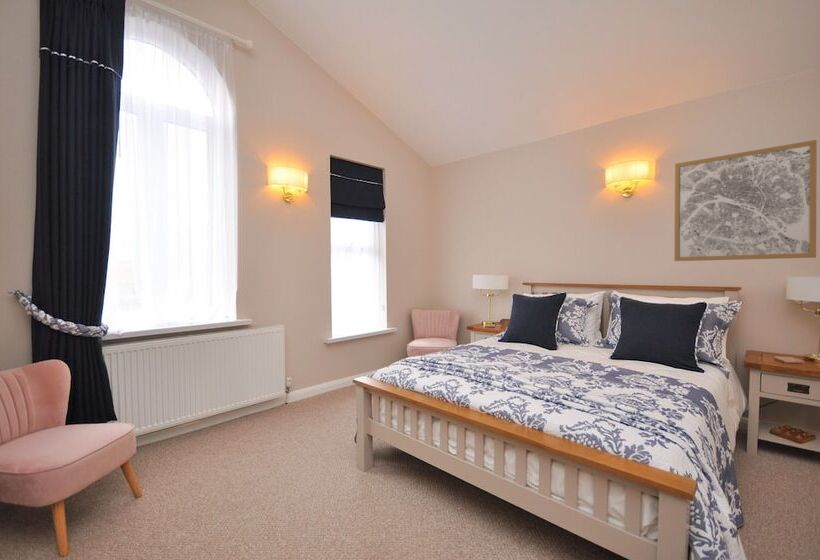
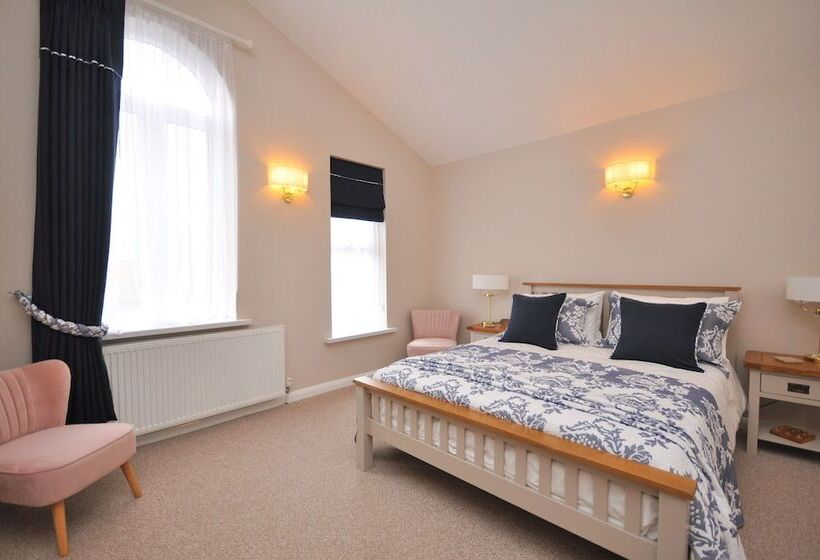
- wall art (738, 206)
